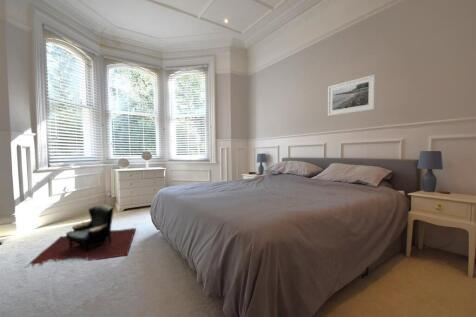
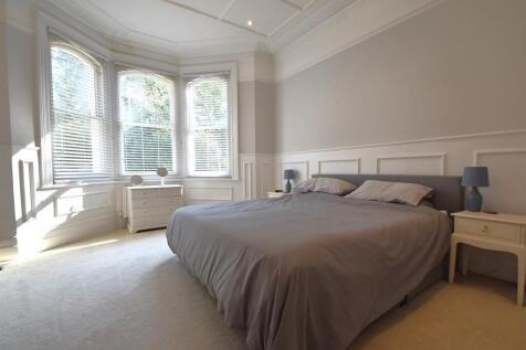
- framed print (349, 97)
- armchair (89, 226)
